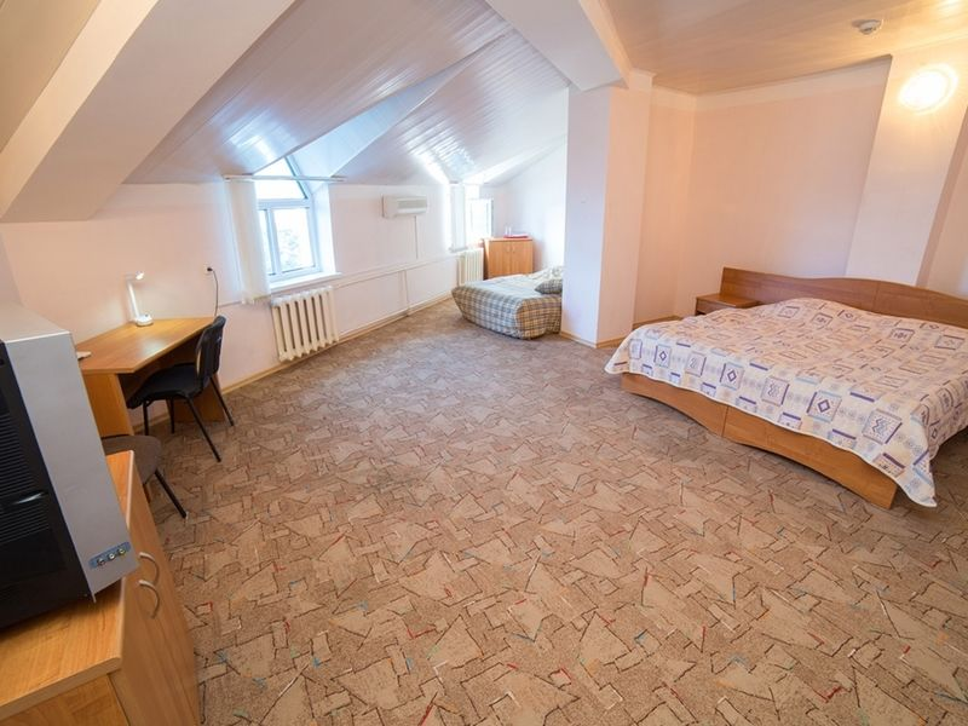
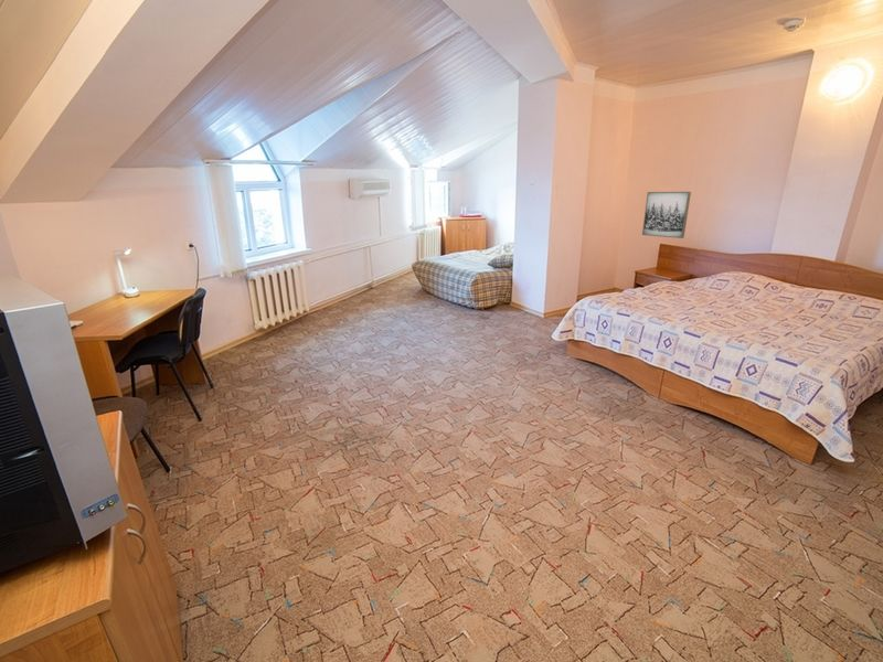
+ wall art (664, 214)
